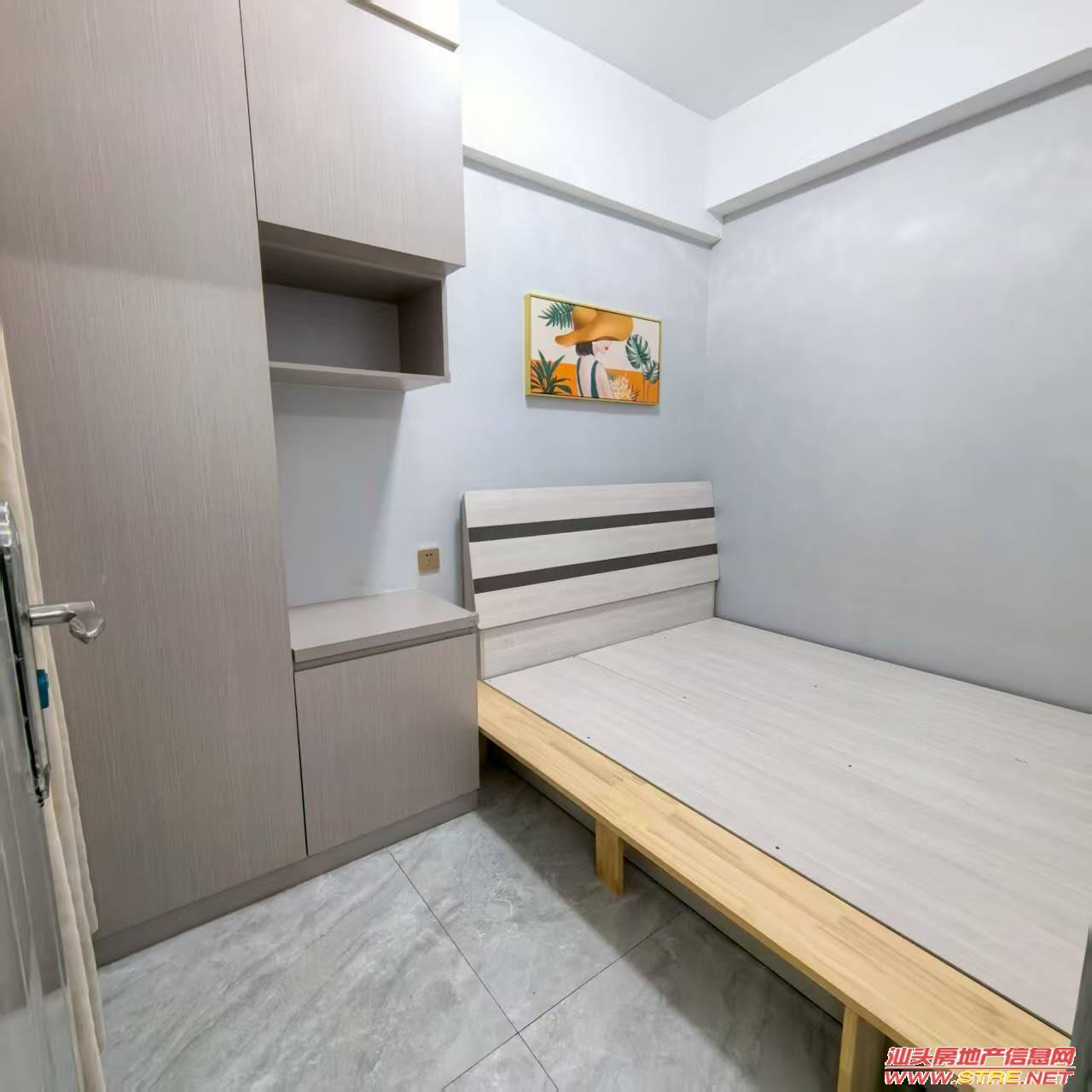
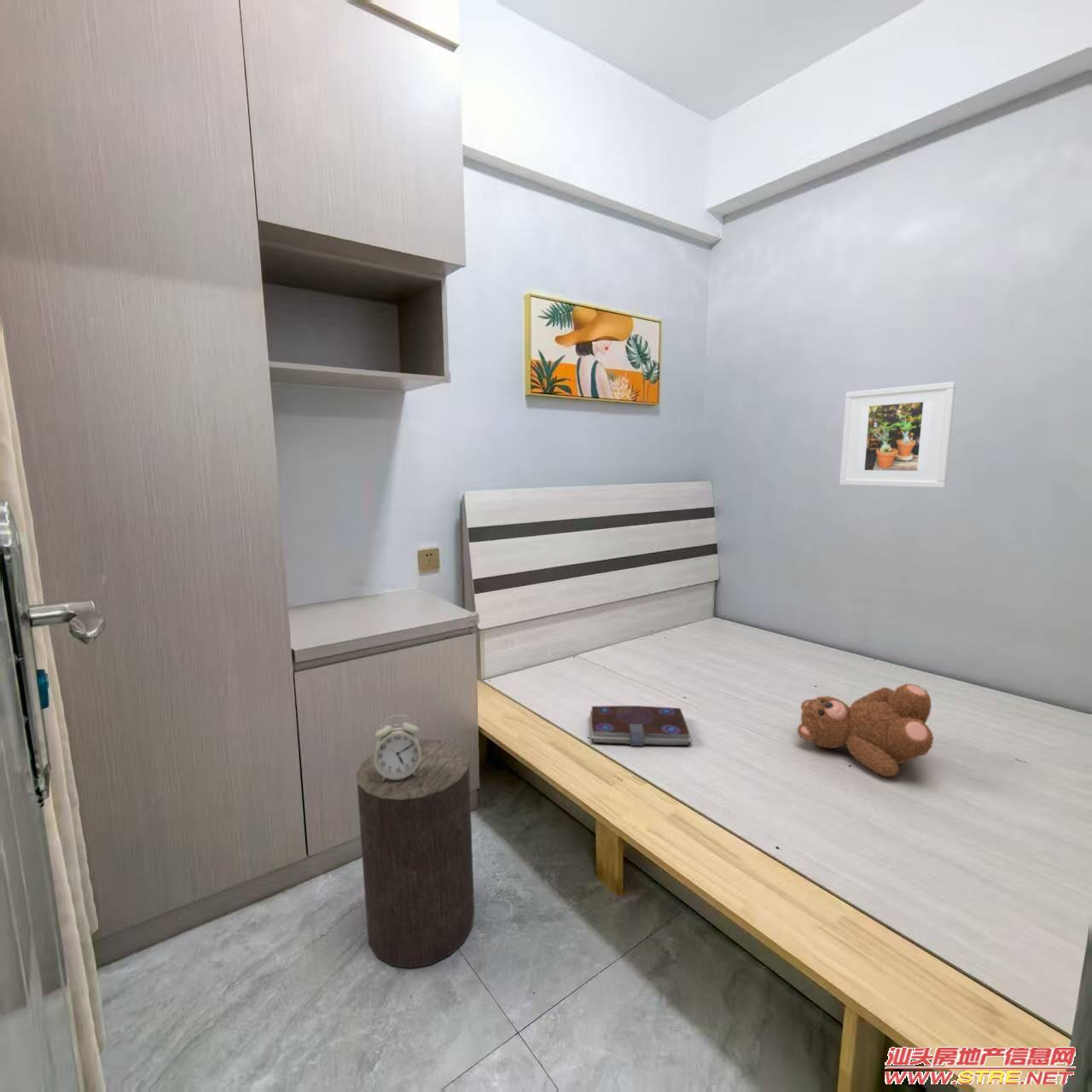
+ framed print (893, 437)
+ alarm clock (397, 746)
+ teddy bear (862, 717)
+ stool (417, 845)
+ book (638, 723)
